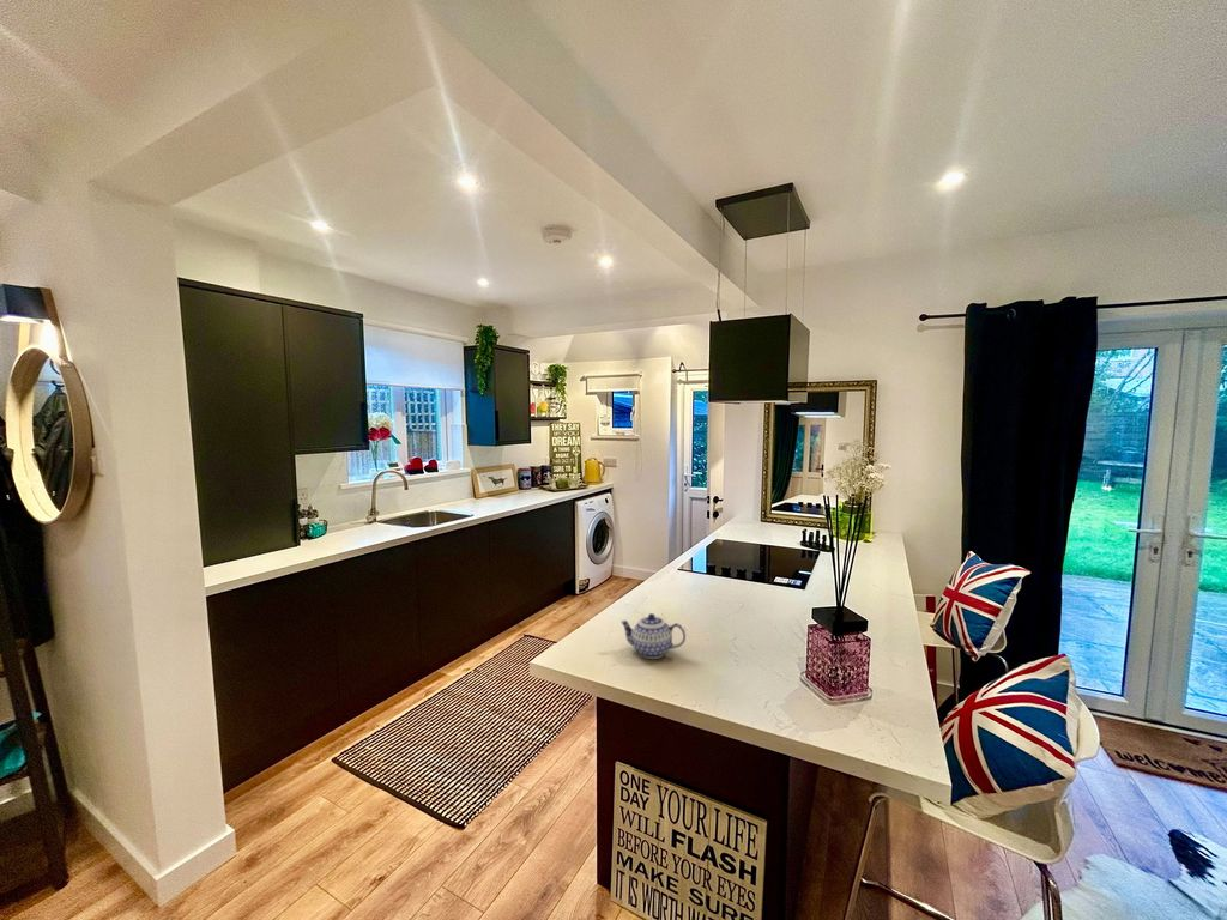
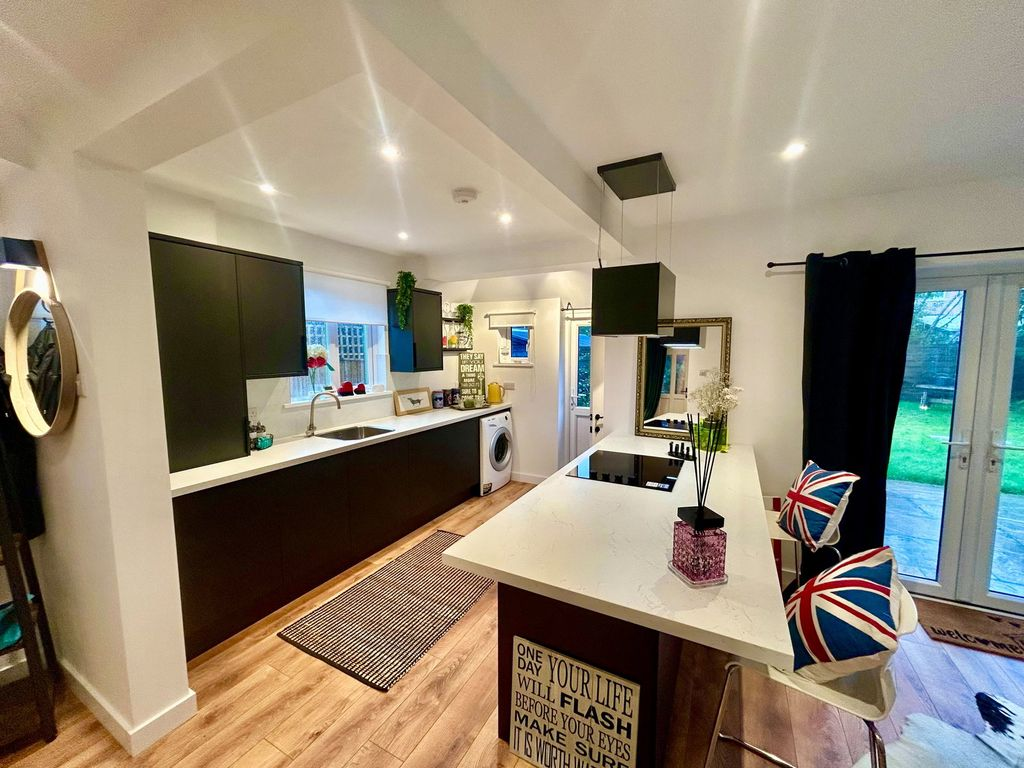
- teapot (652, 632)
